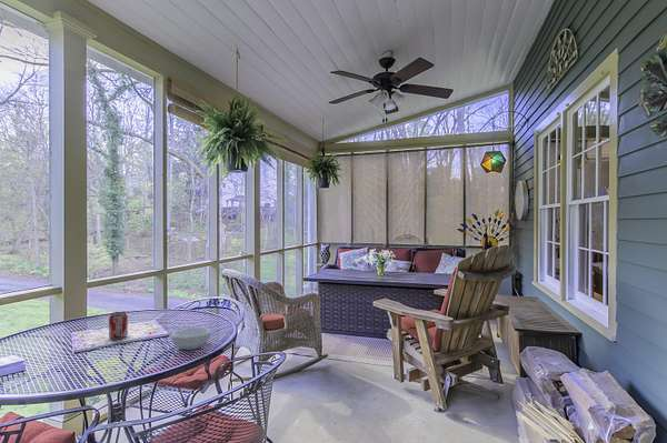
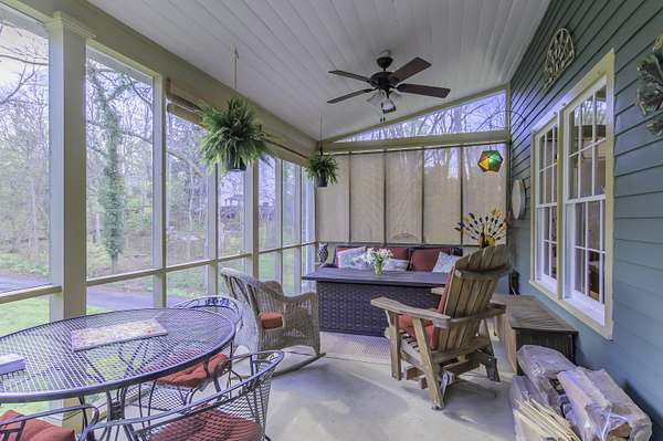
- beverage can (118, 324)
- cereal bowl (191, 339)
